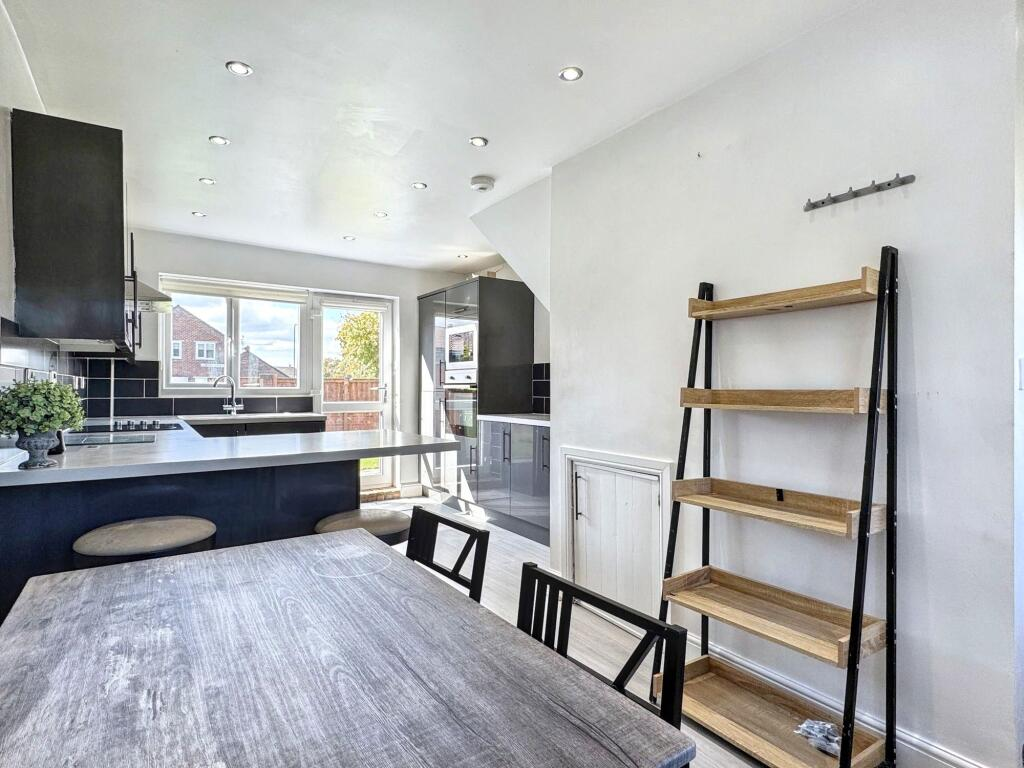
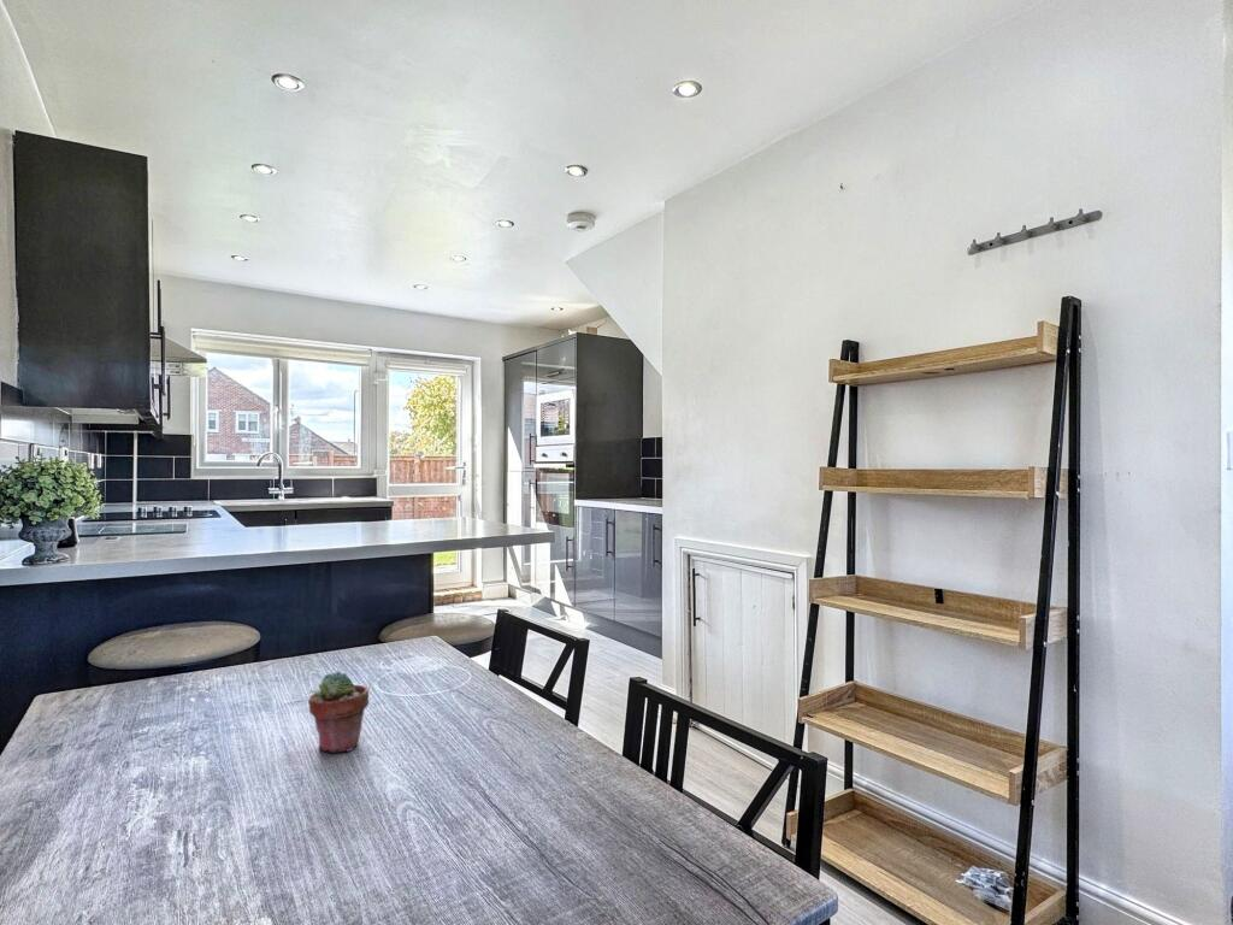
+ potted succulent (338, 708)
